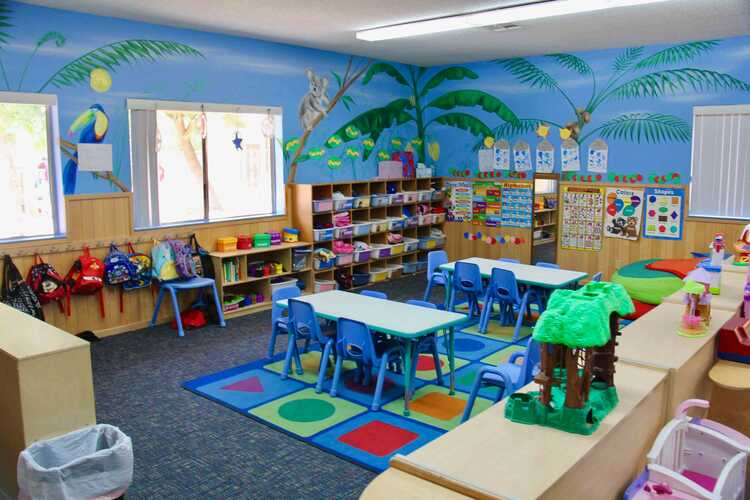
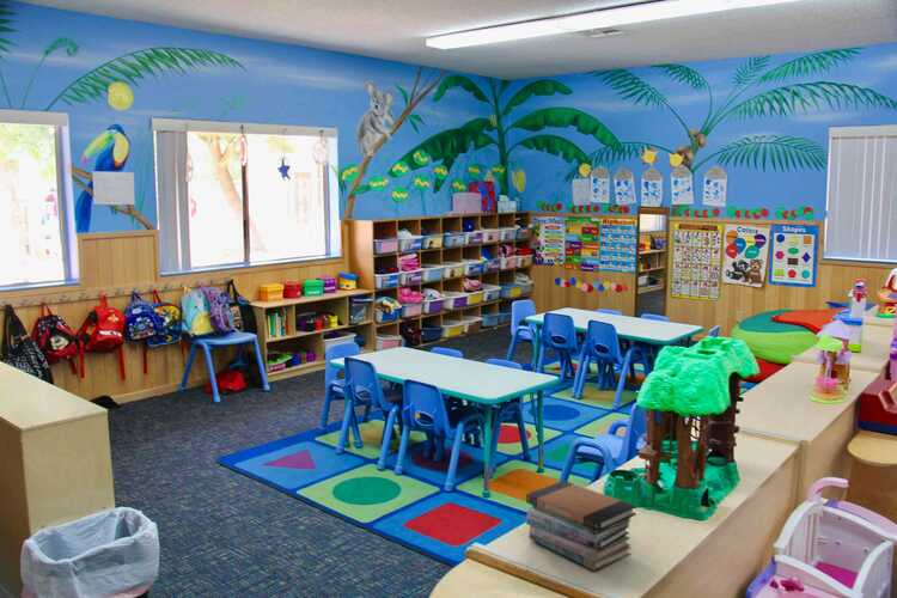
+ book stack (578, 523)
